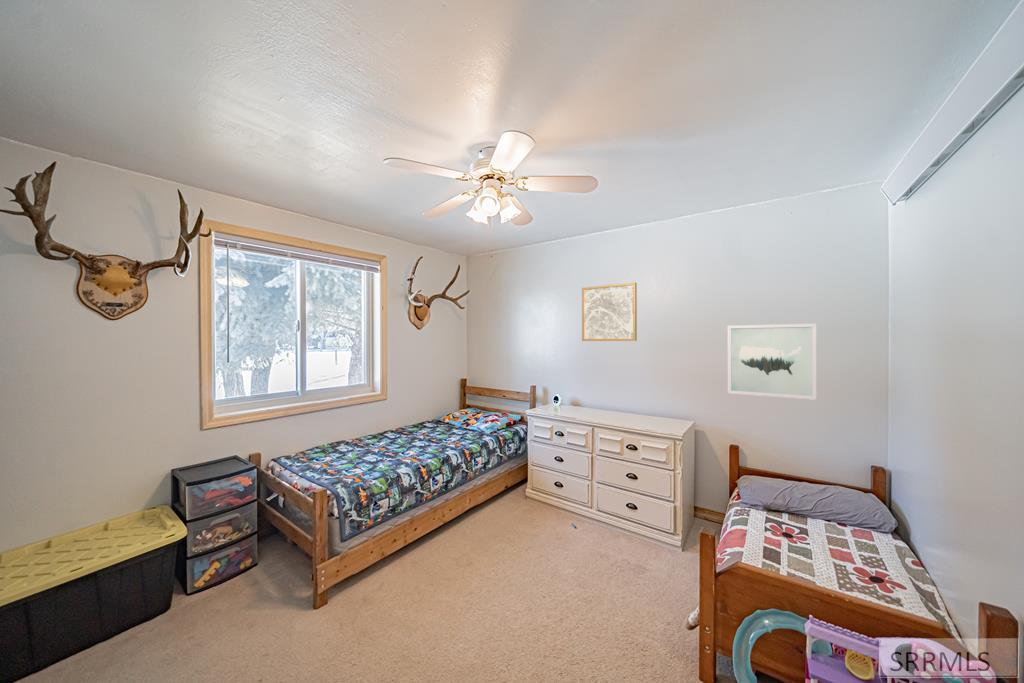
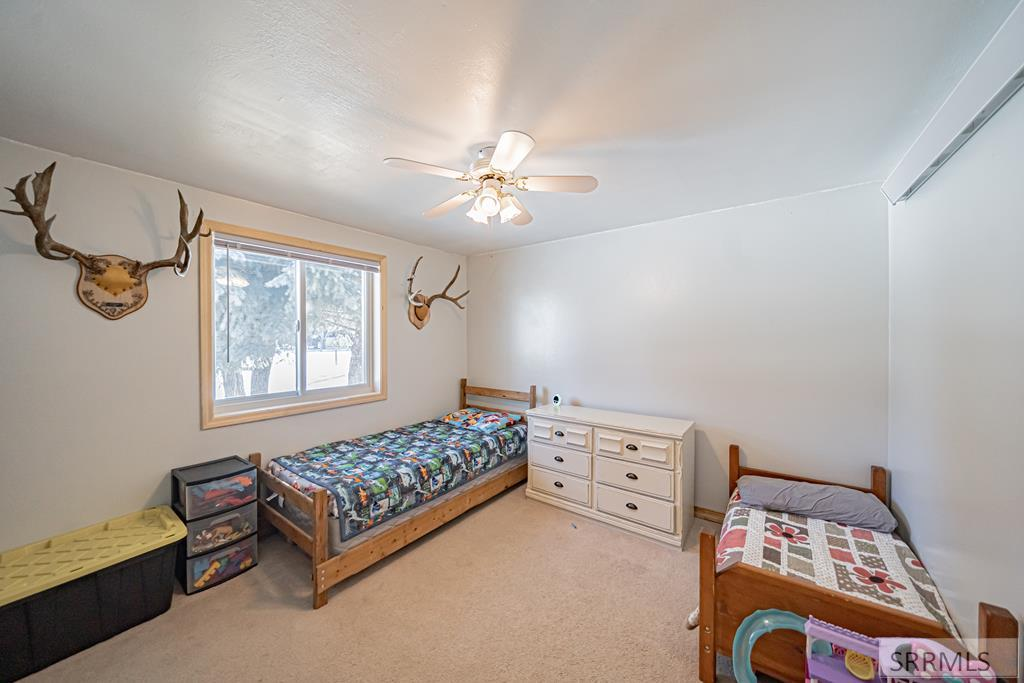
- wall art (769, 360)
- wall art (608, 313)
